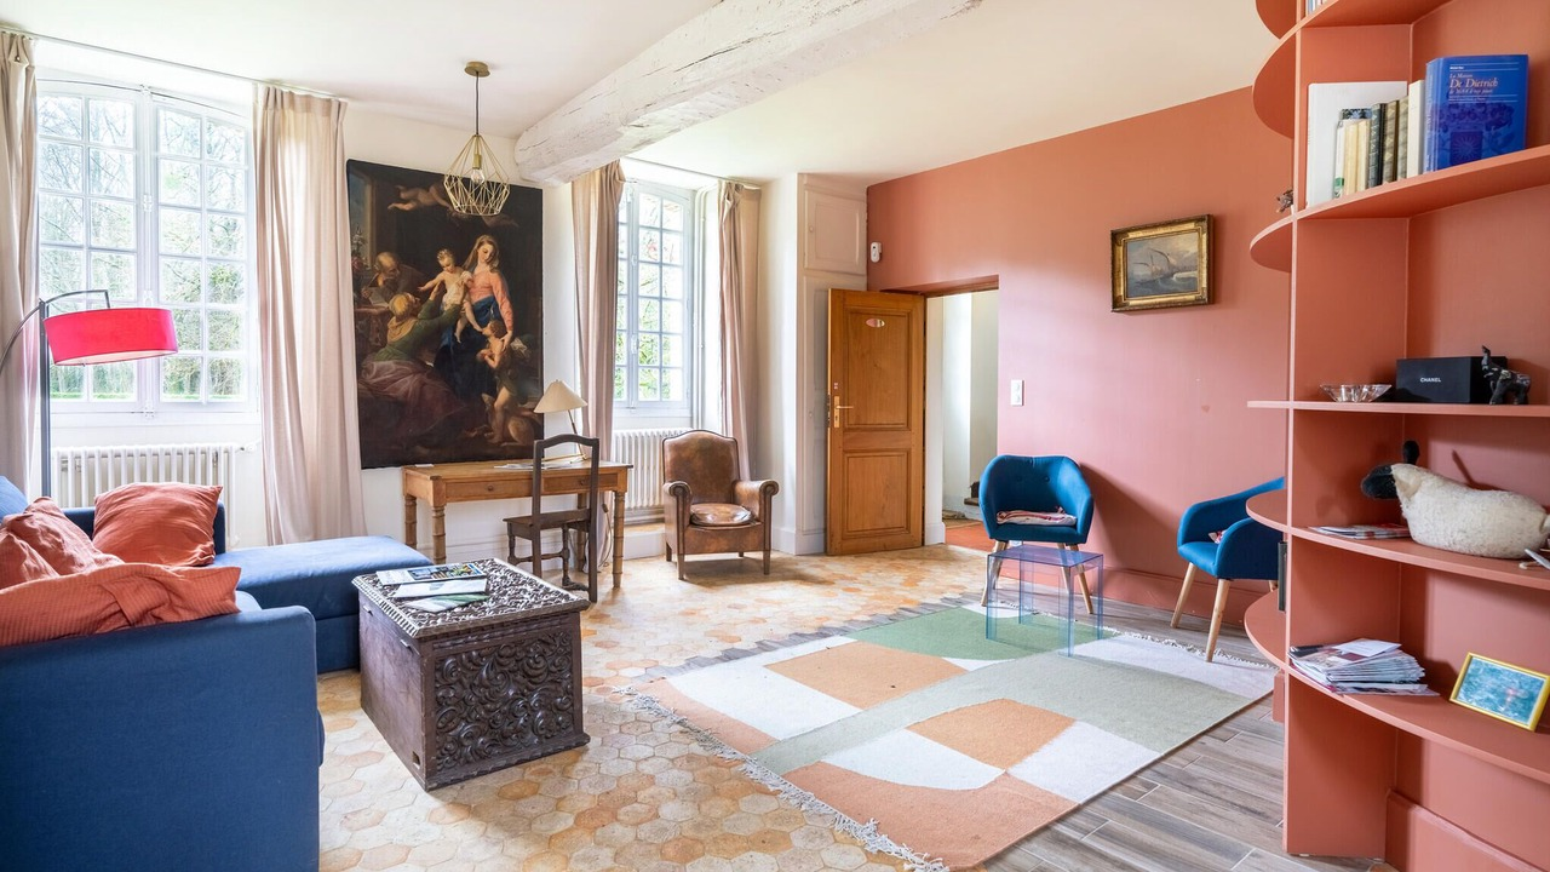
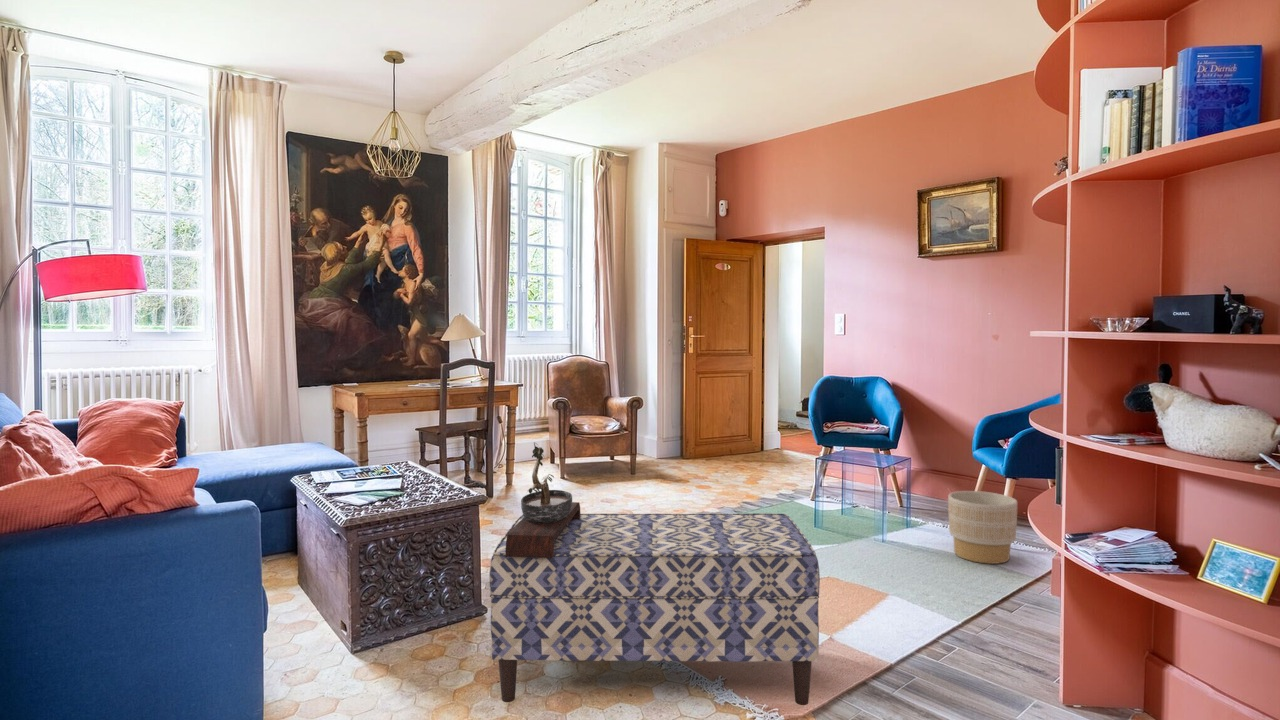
+ bonsai tree (546, 488)
+ bench (654, 601)
+ planter (981, 526)
